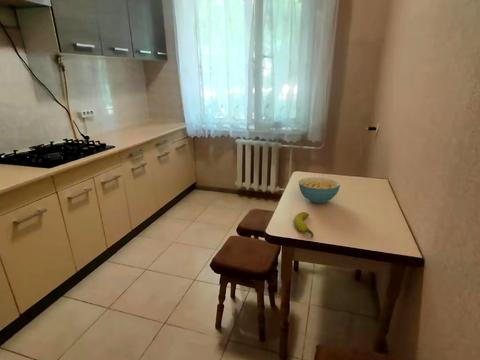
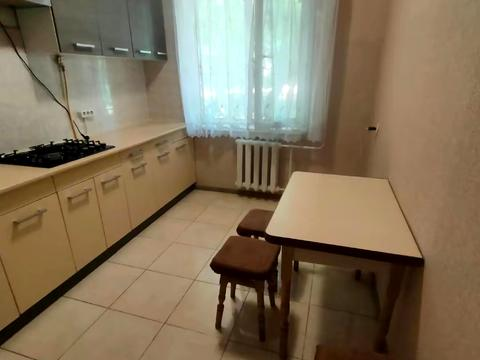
- banana (303, 222)
- cereal bowl (318, 192)
